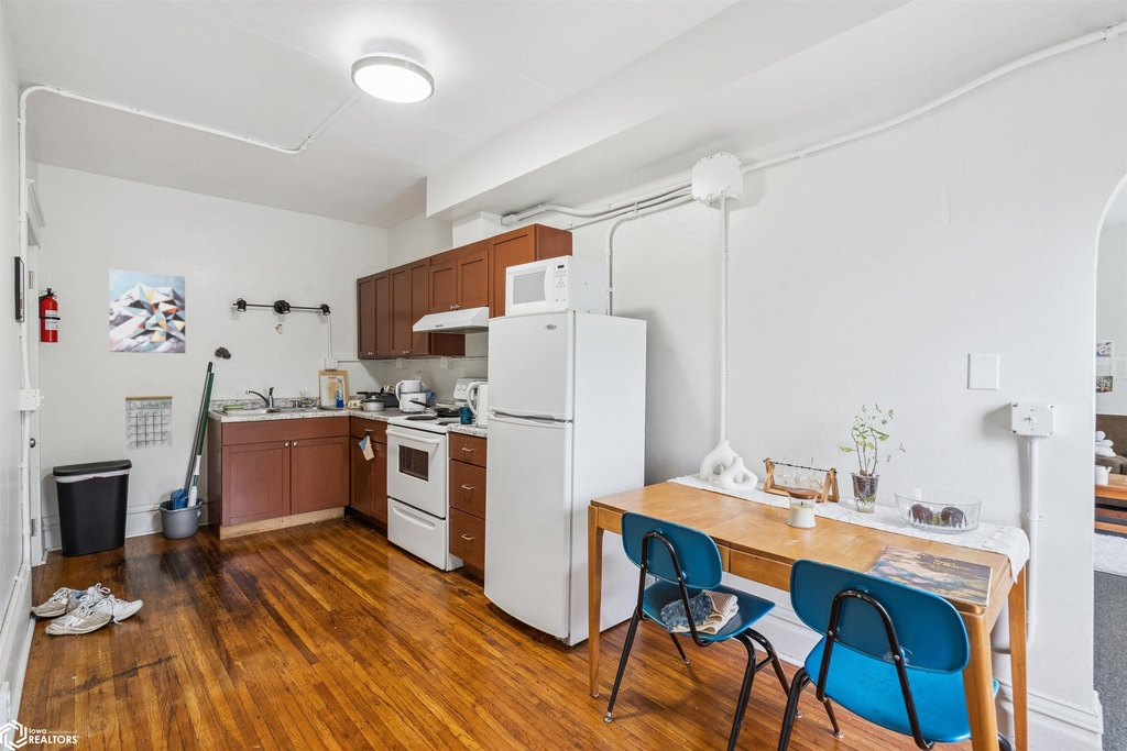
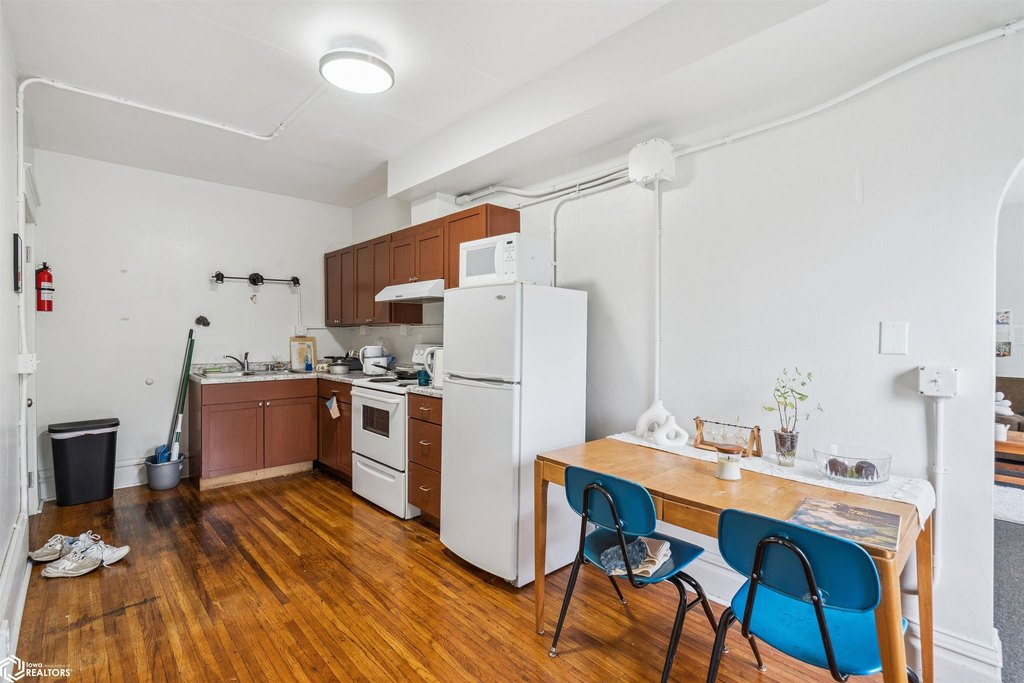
- wall art (149, 312)
- calendar (149, 416)
